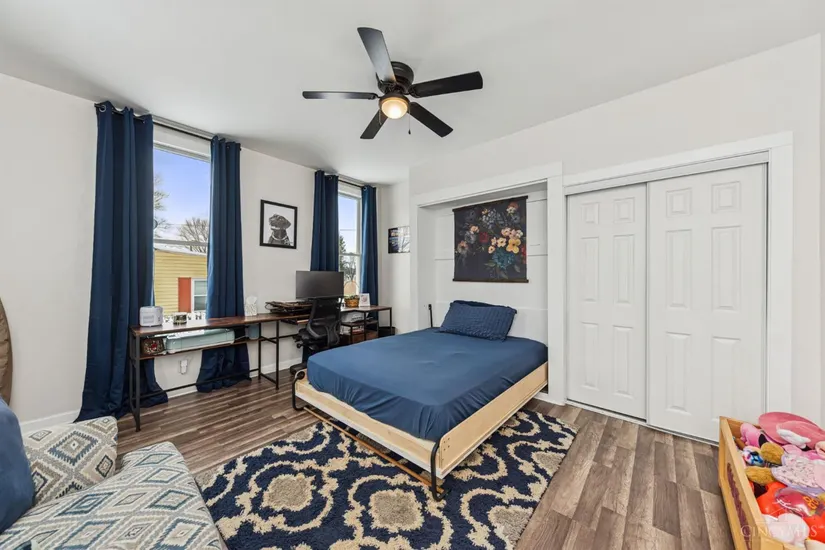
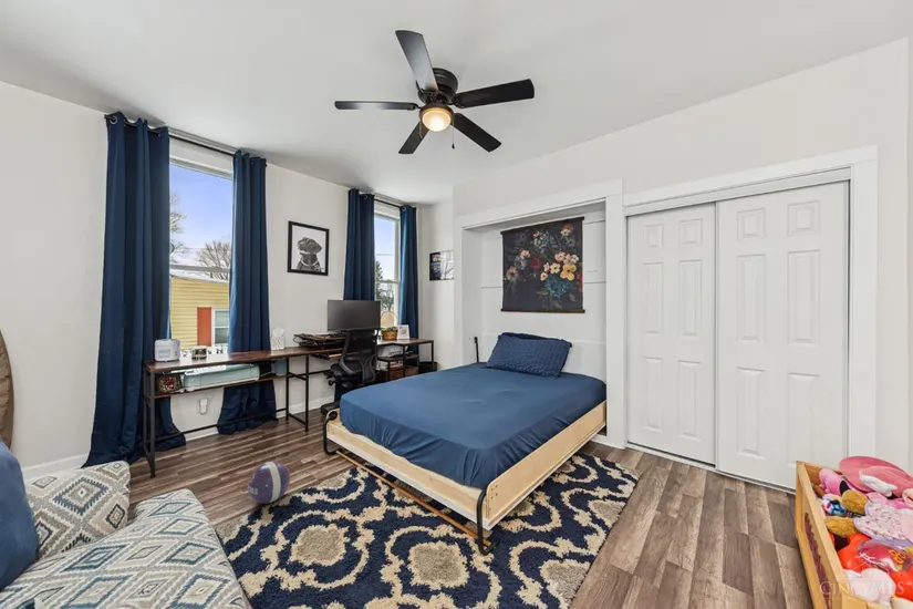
+ ball (269, 482)
